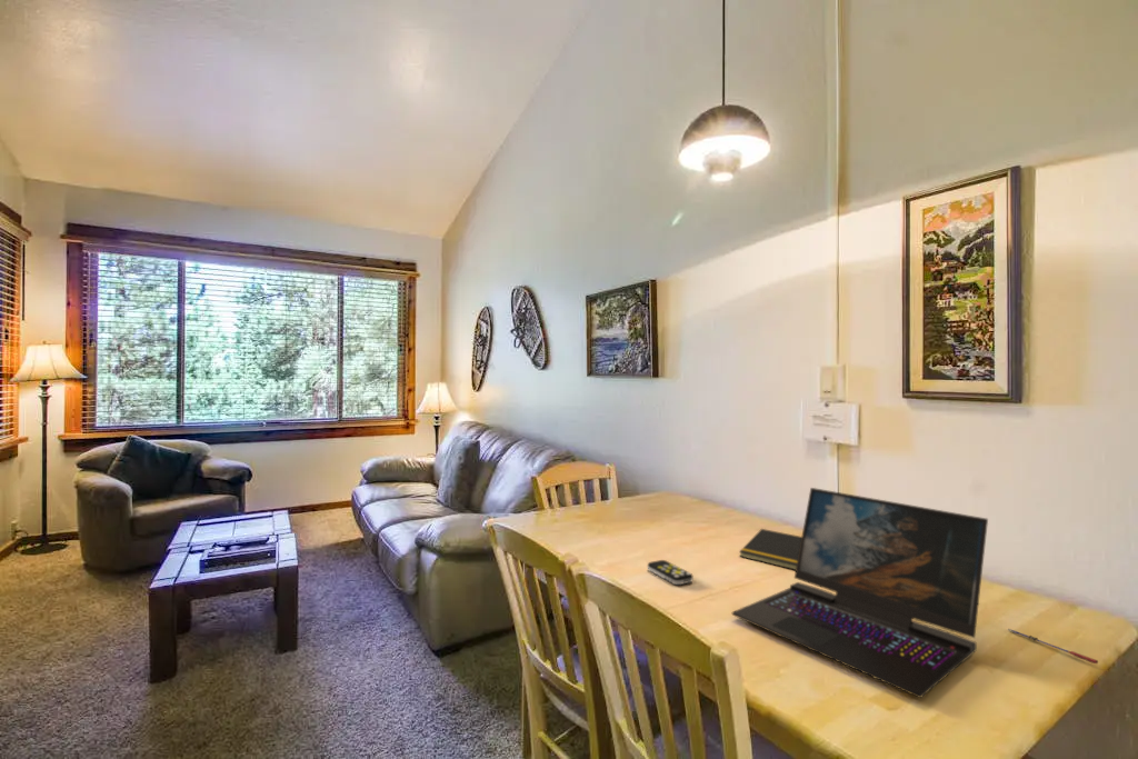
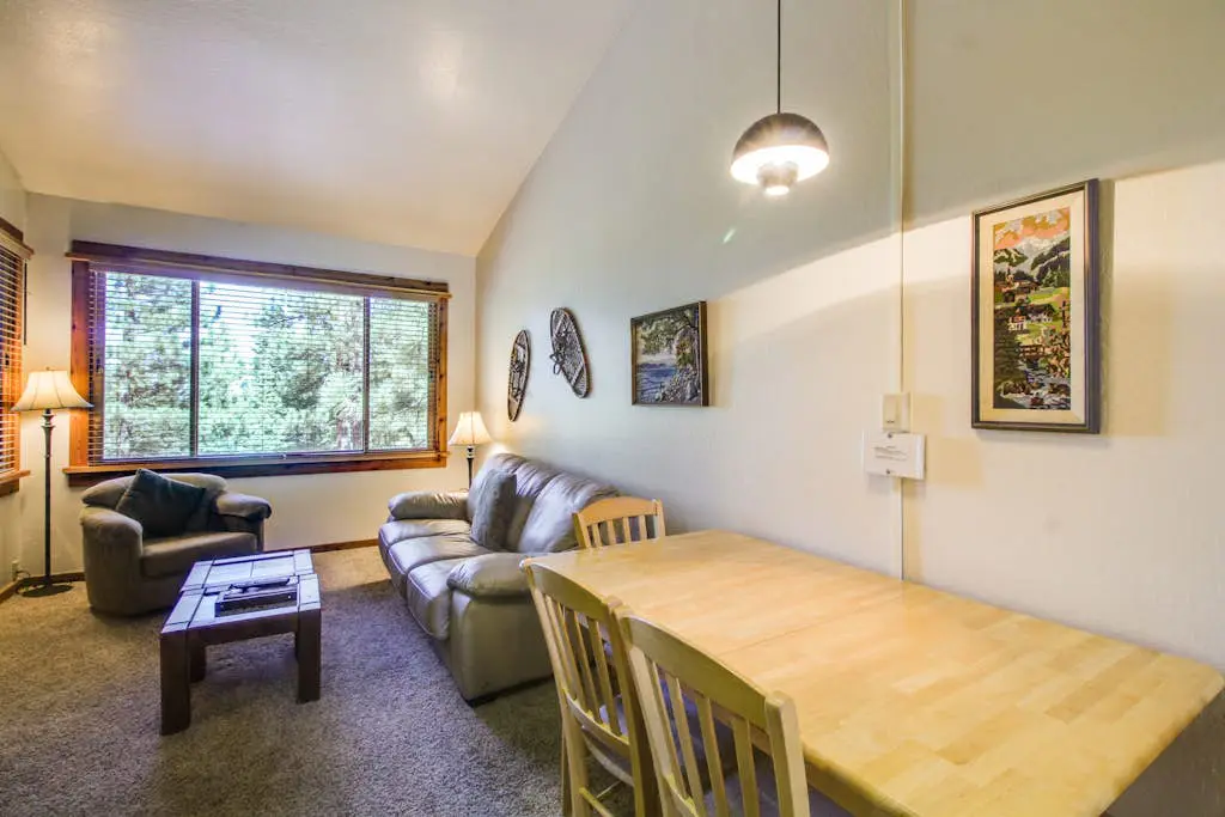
- notepad (790, 550)
- pen (1049, 645)
- remote control (669, 571)
- laptop (854, 571)
